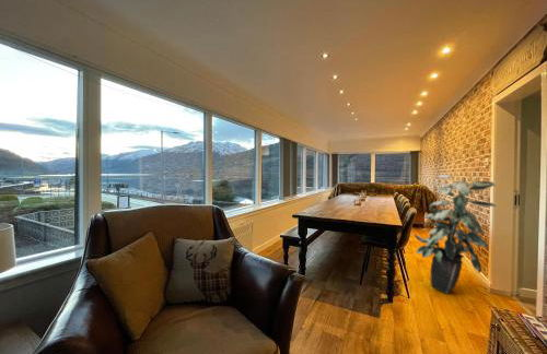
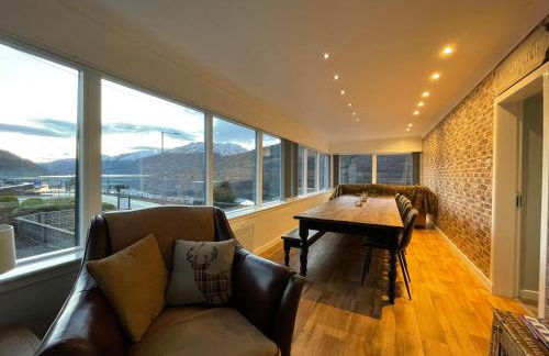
- indoor plant (451, 233)
